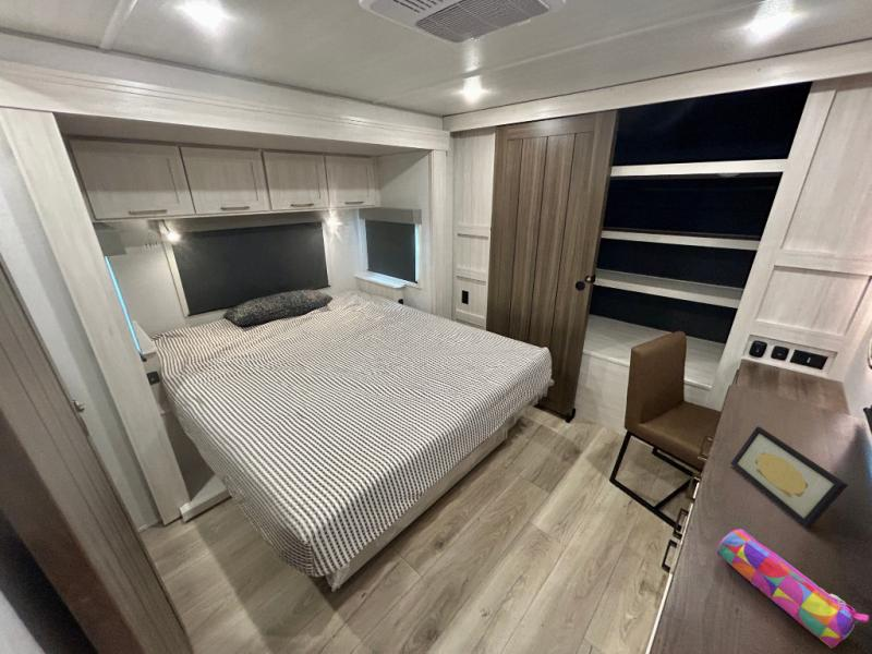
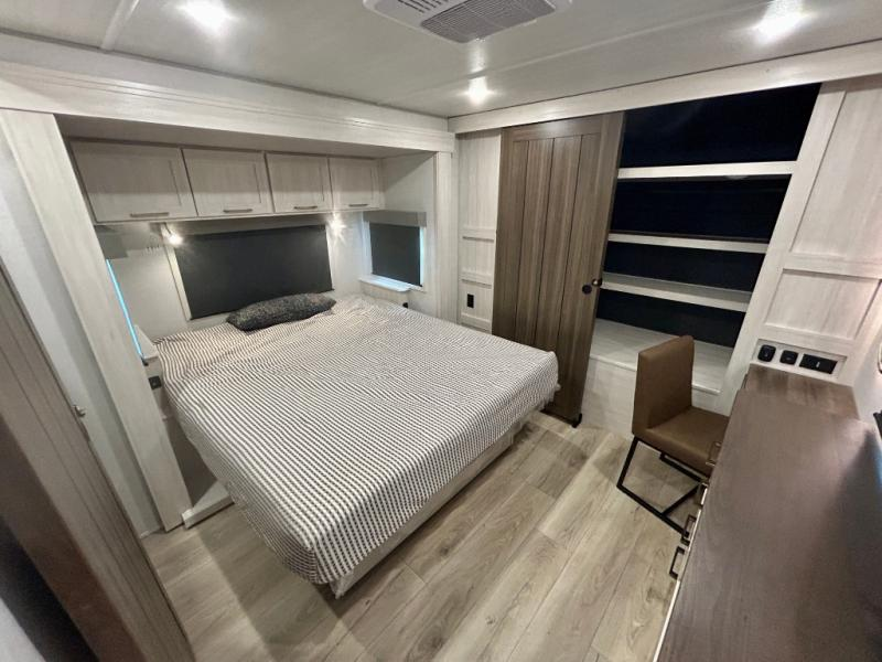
- picture frame (786, 472)
- pencil case (783, 580)
